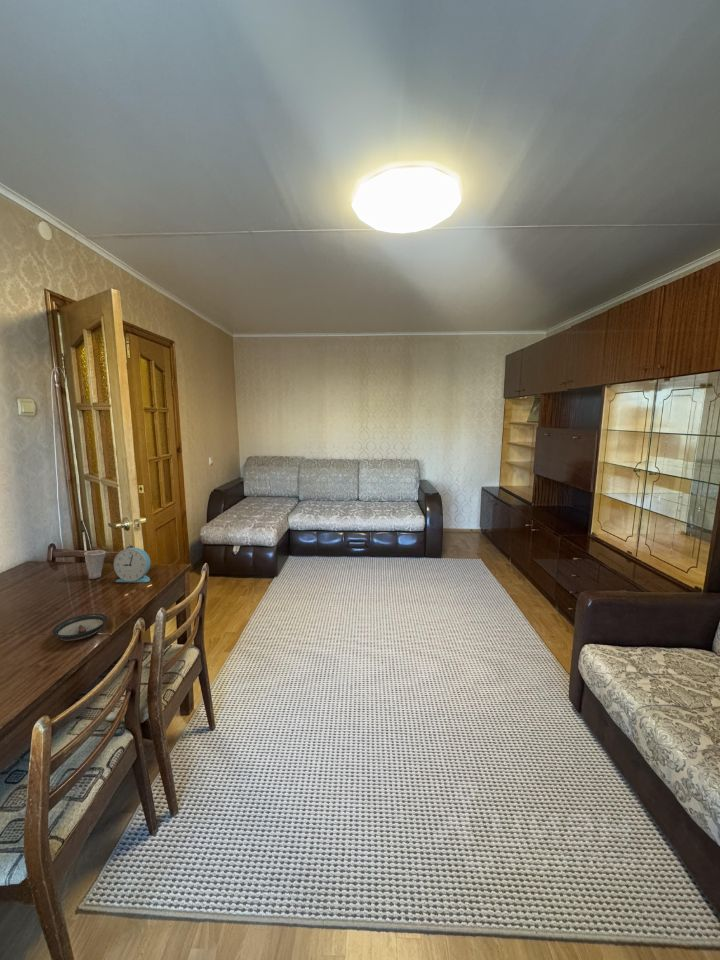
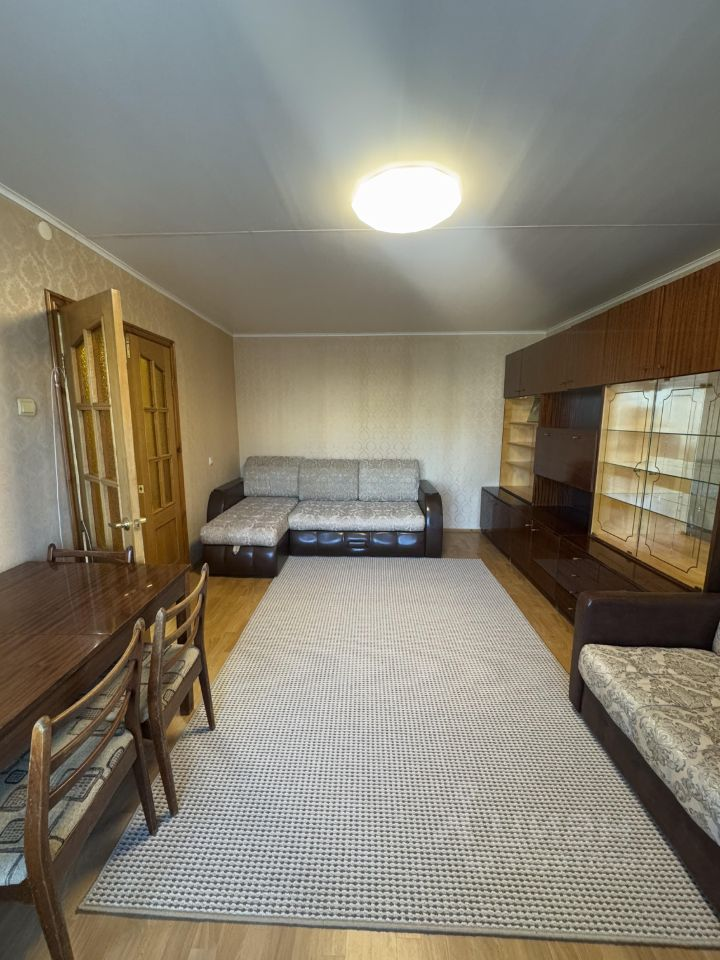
- alarm clock (134, 563)
- saucer (80, 629)
- cup (96, 564)
